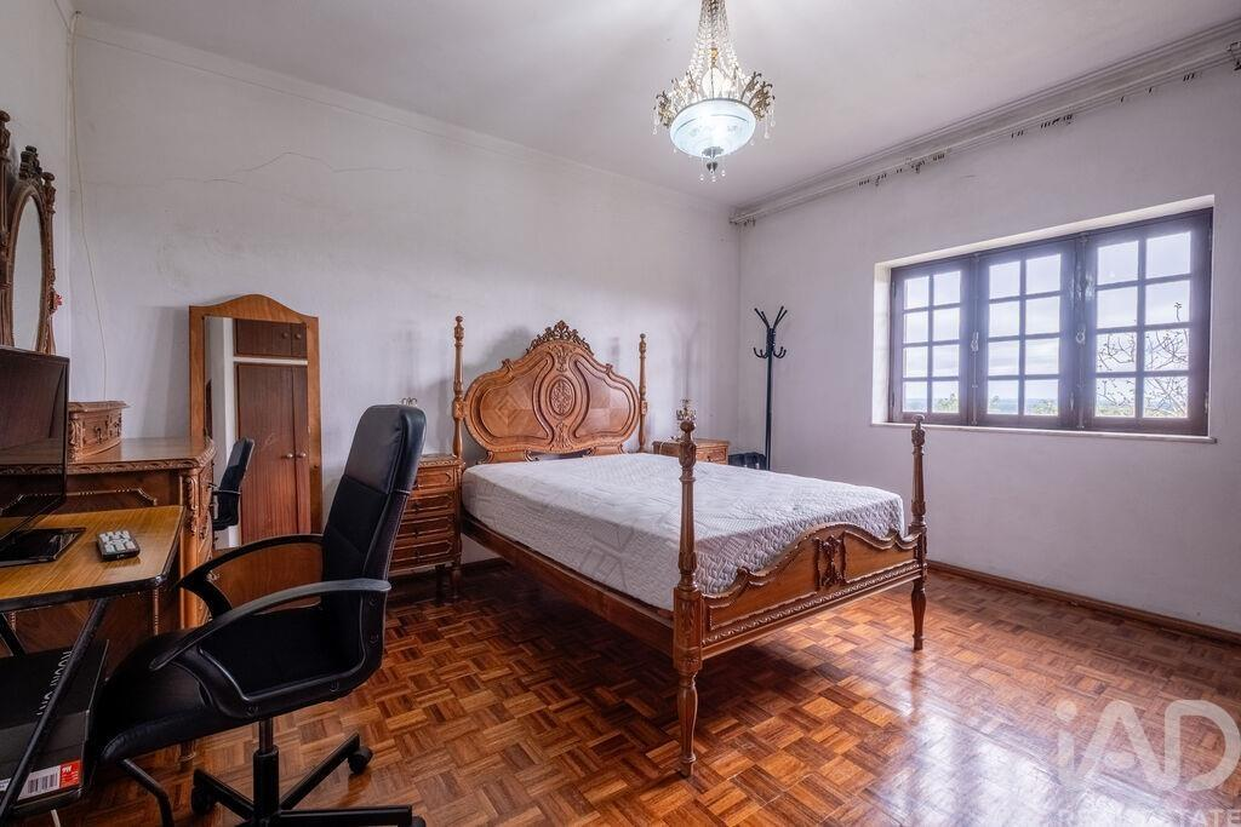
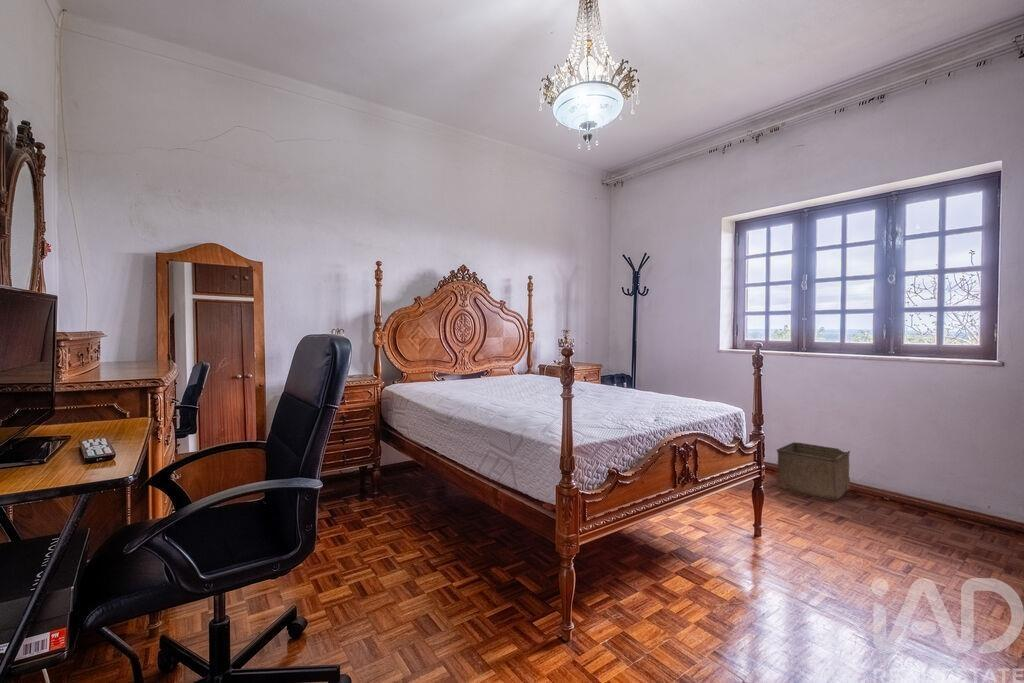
+ storage bin (813, 469)
